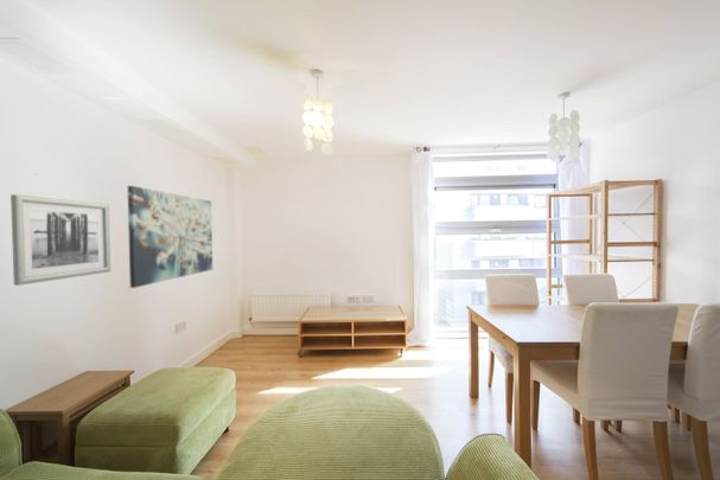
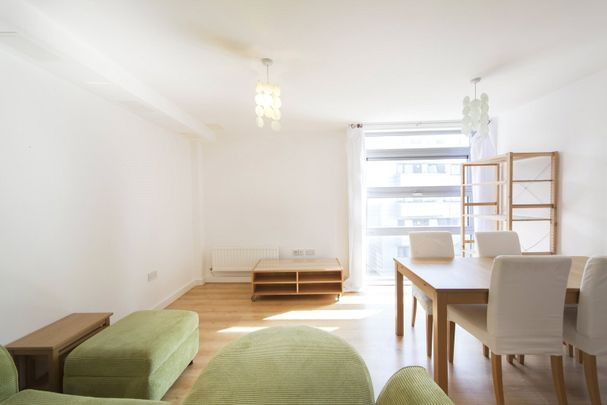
- wall art (178, 236)
- wall art (68, 238)
